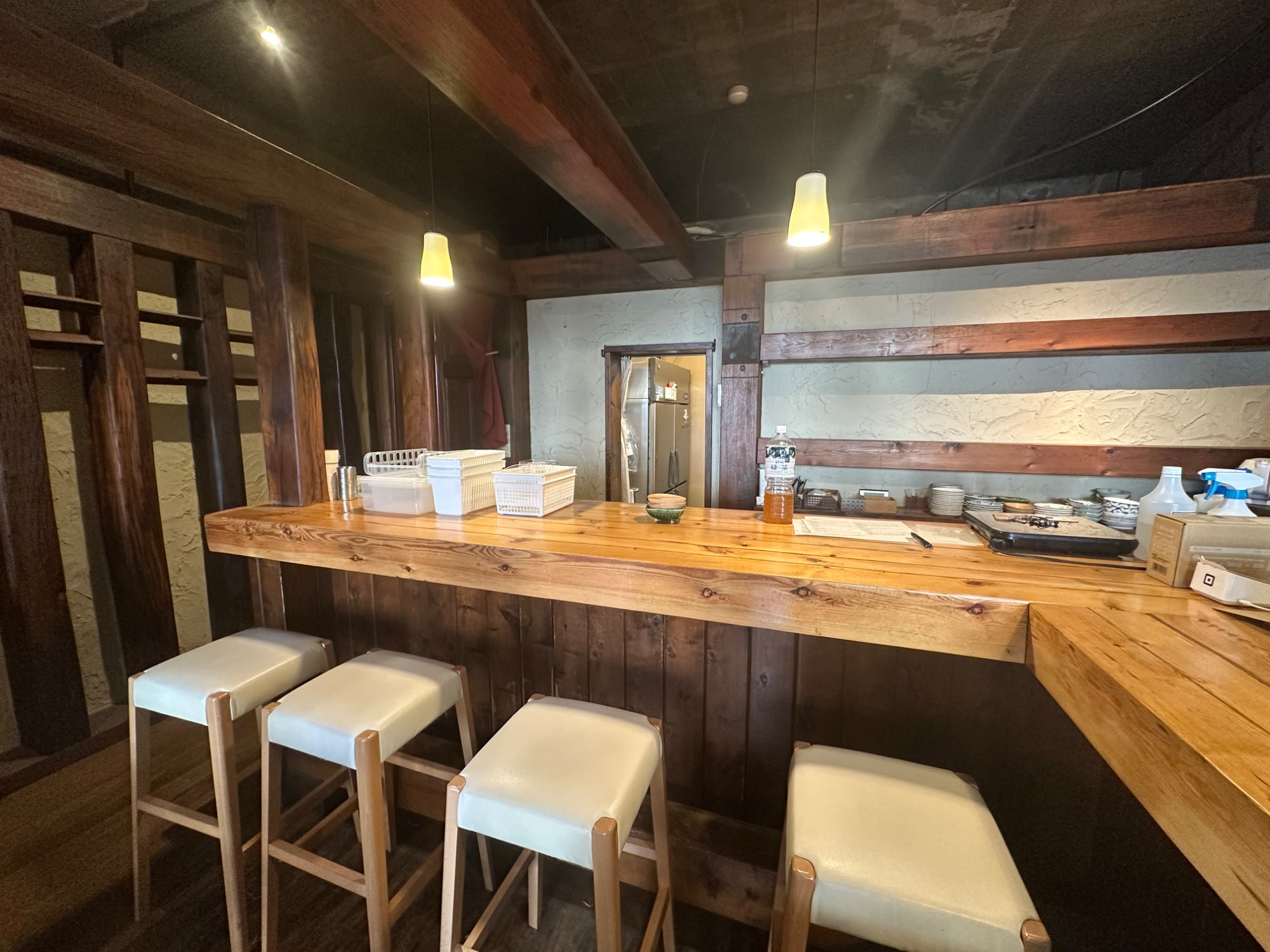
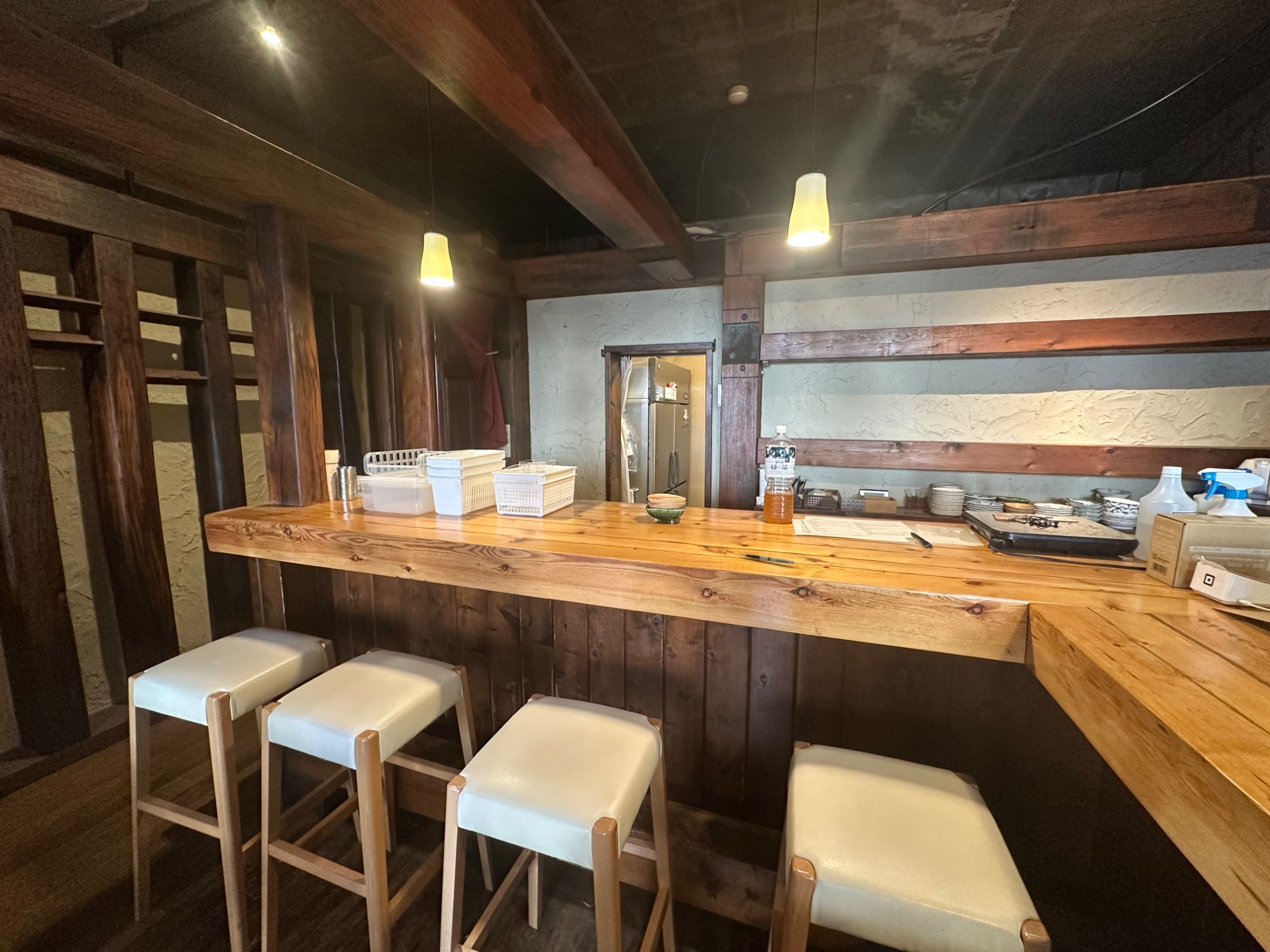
+ pen (765, 558)
